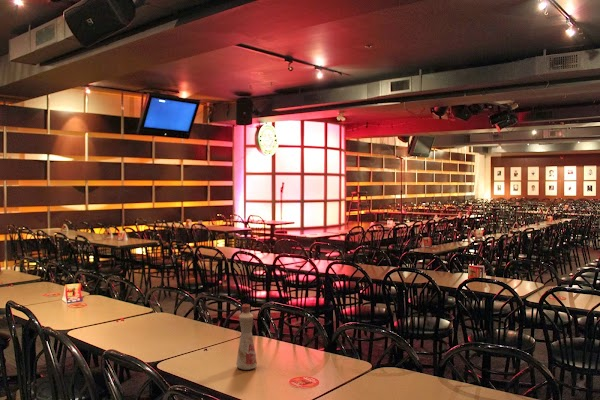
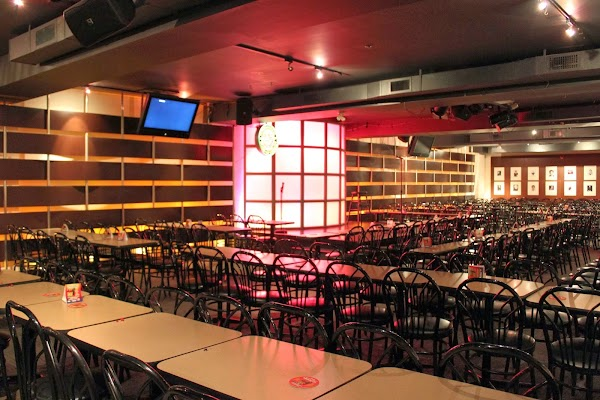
- bottle (246, 335)
